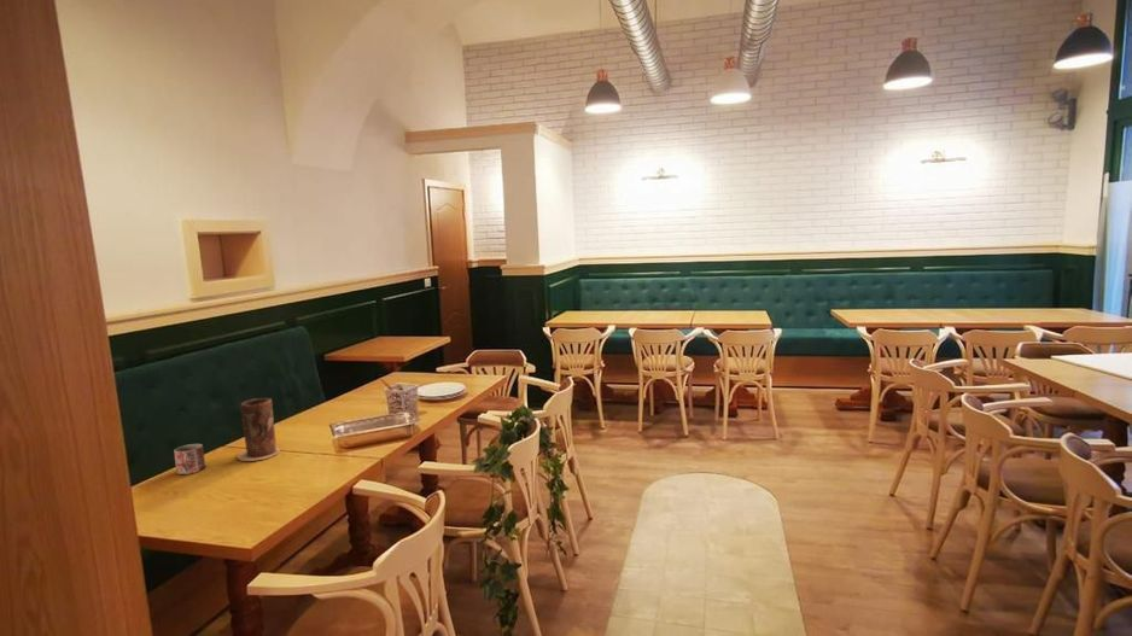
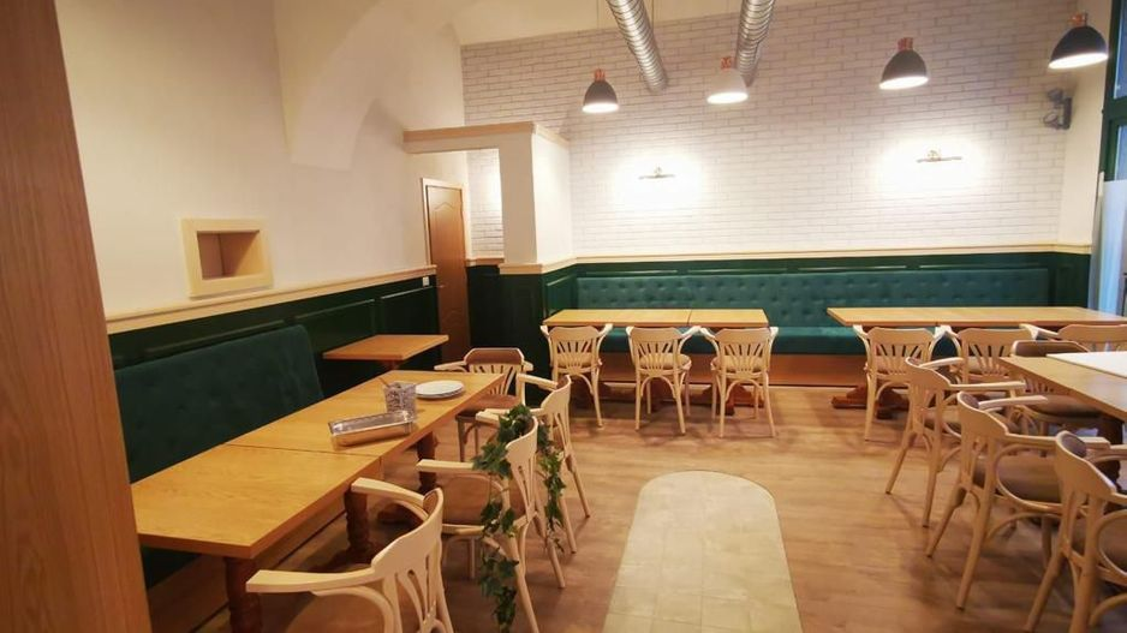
- vase (256, 427)
- mug (187, 460)
